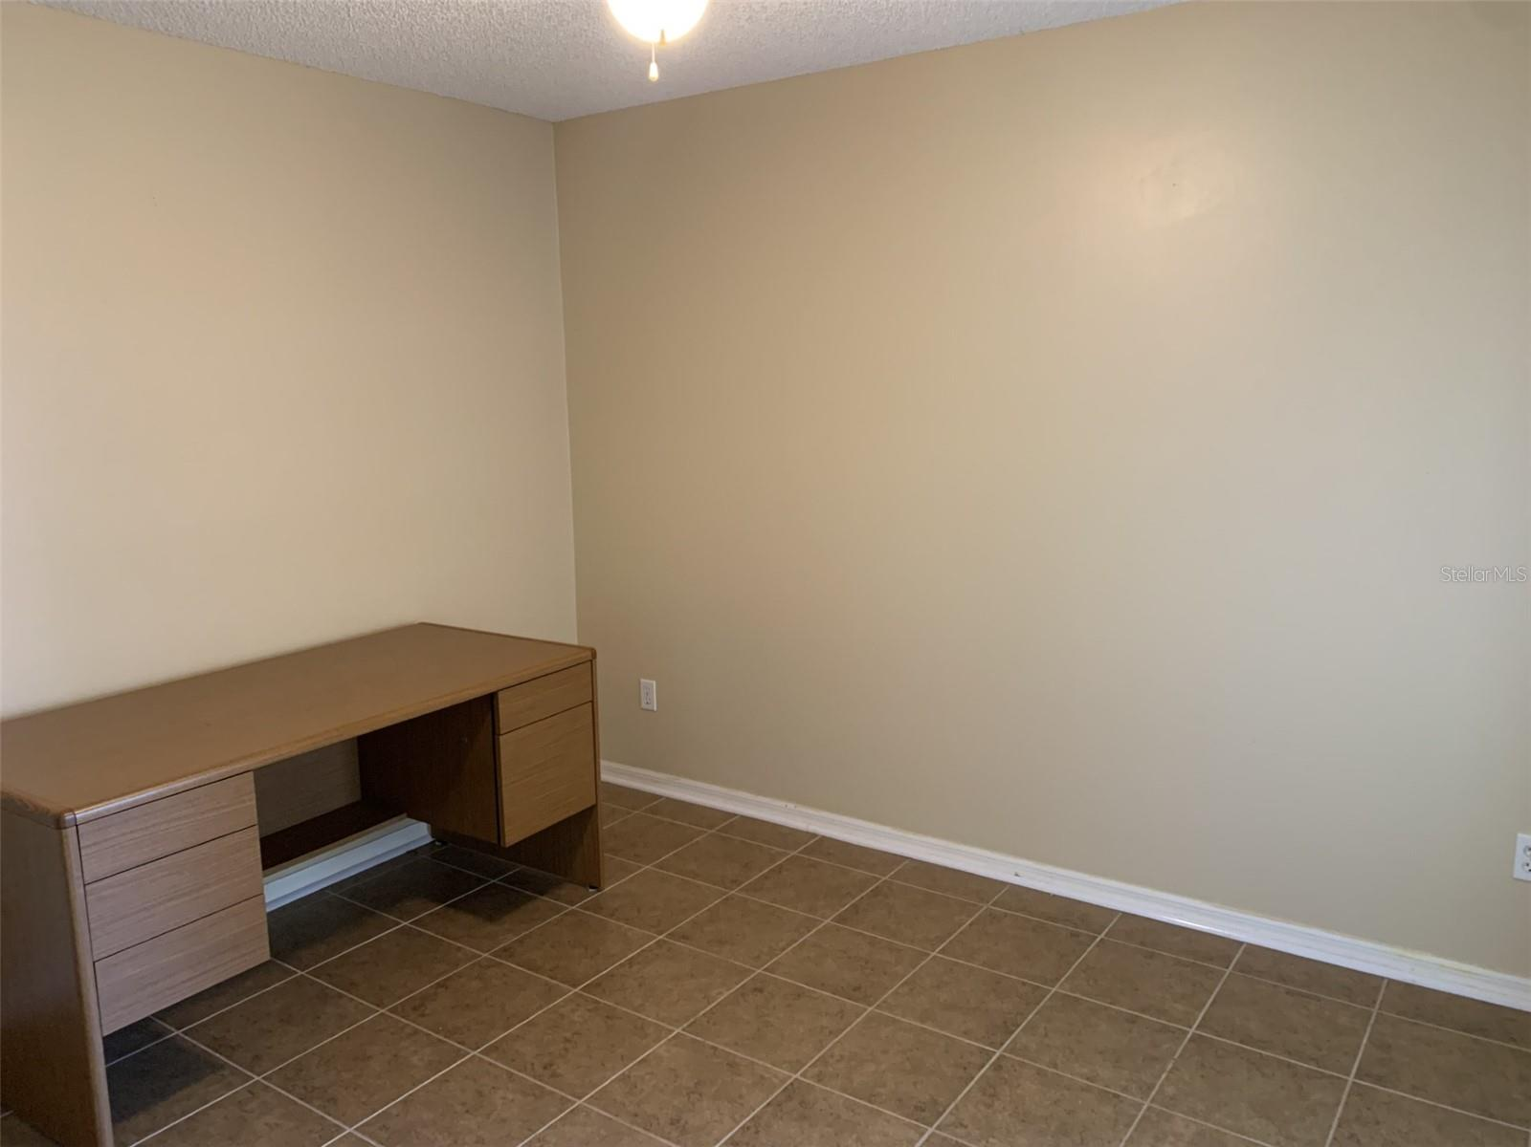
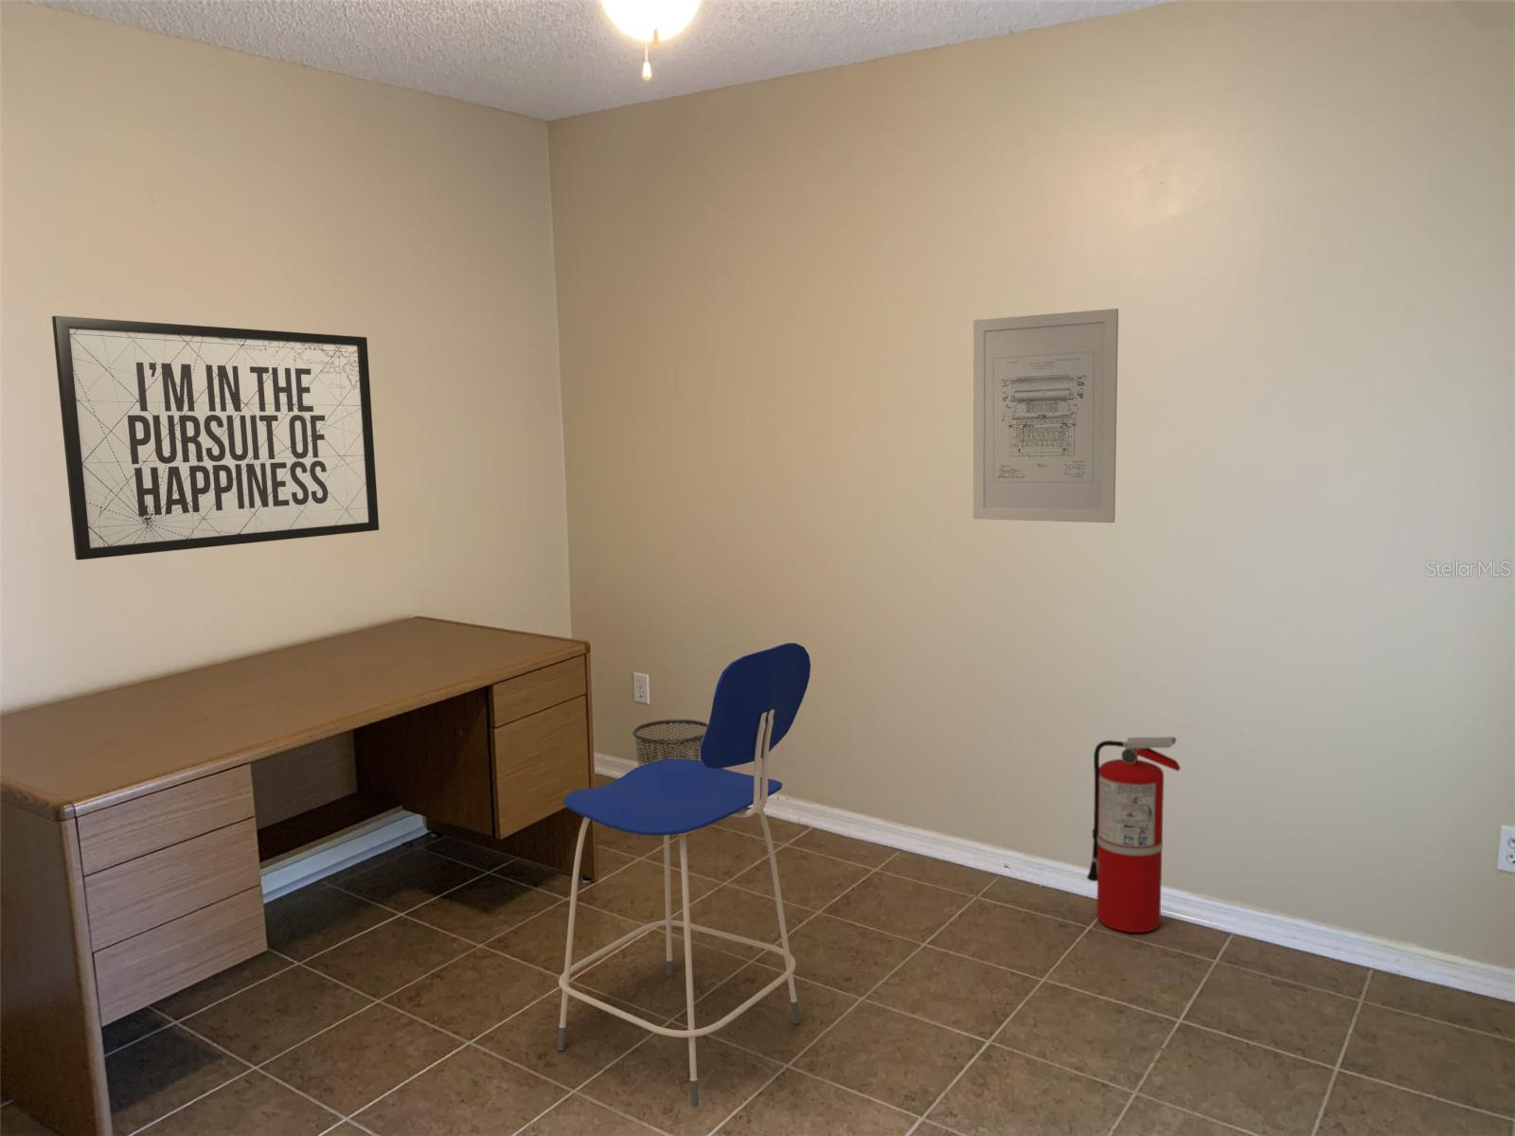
+ chair (682, 842)
+ fire extinguisher (1132, 827)
+ mirror (236, 437)
+ waste bin (674, 758)
+ wall art (1041, 419)
